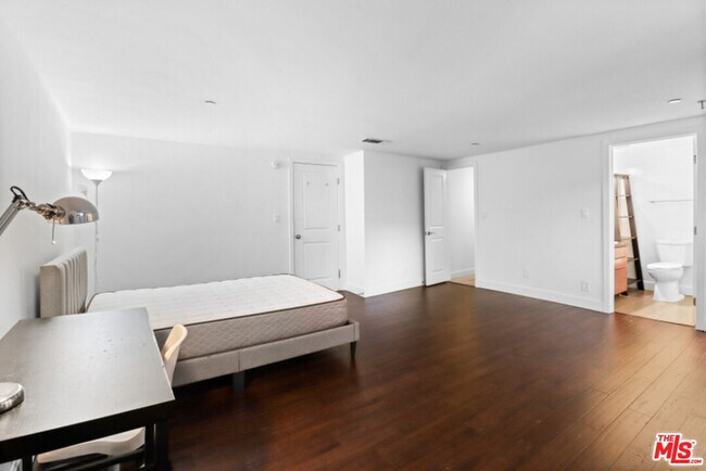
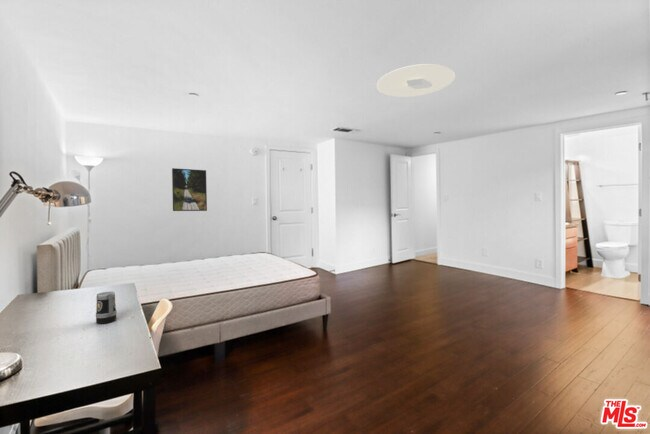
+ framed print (189, 190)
+ ceiling light (414, 78)
+ mug (107, 307)
